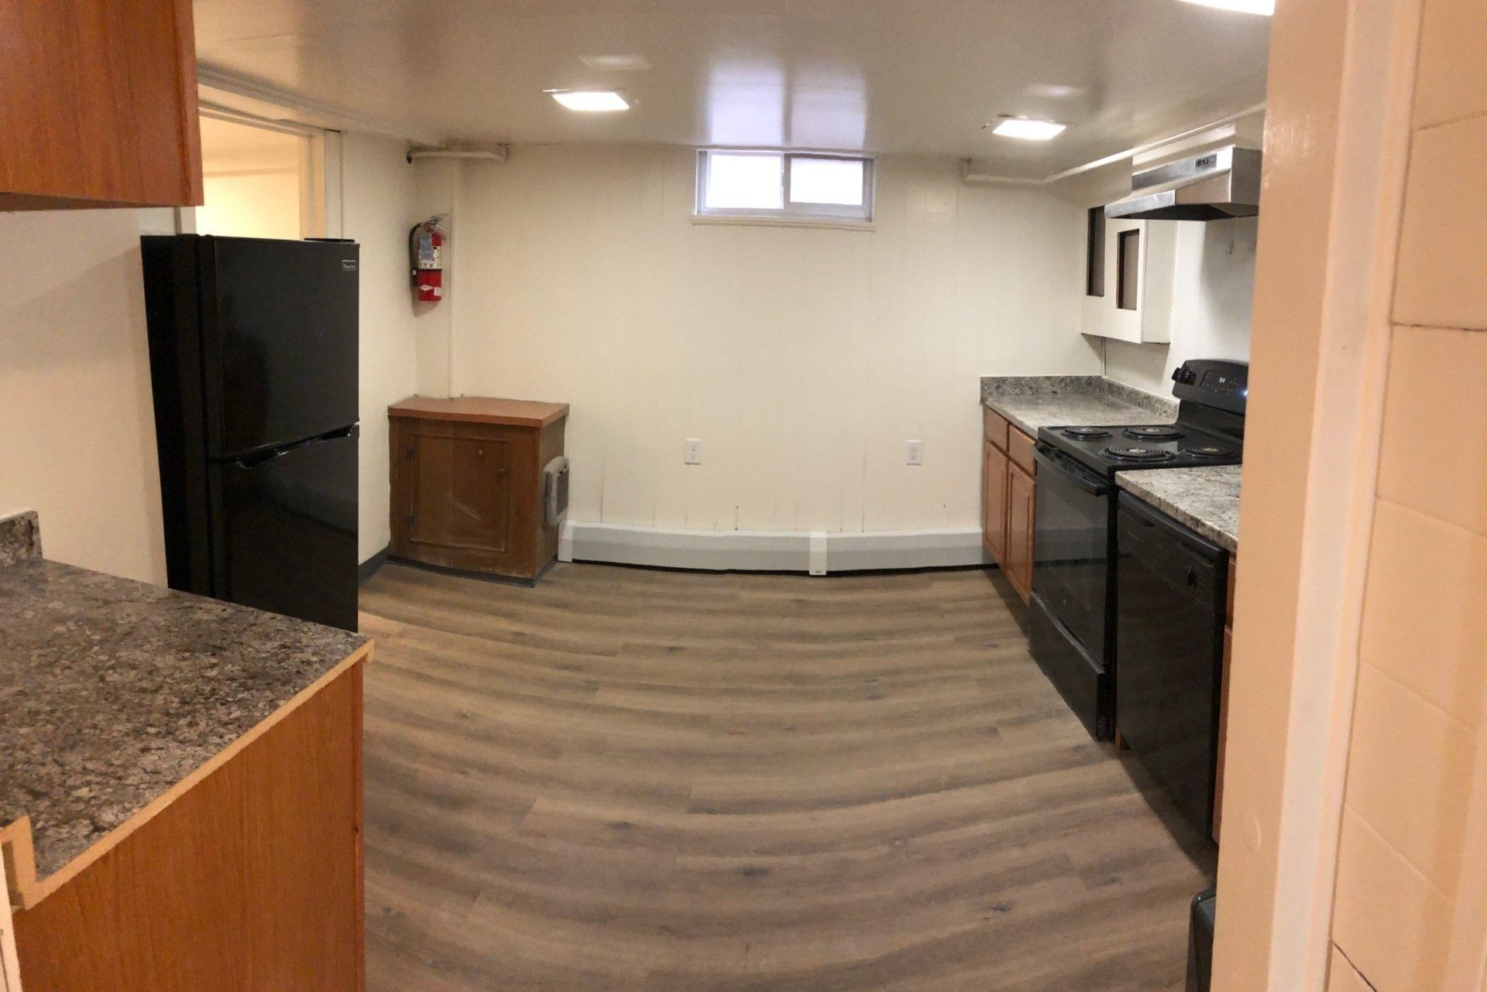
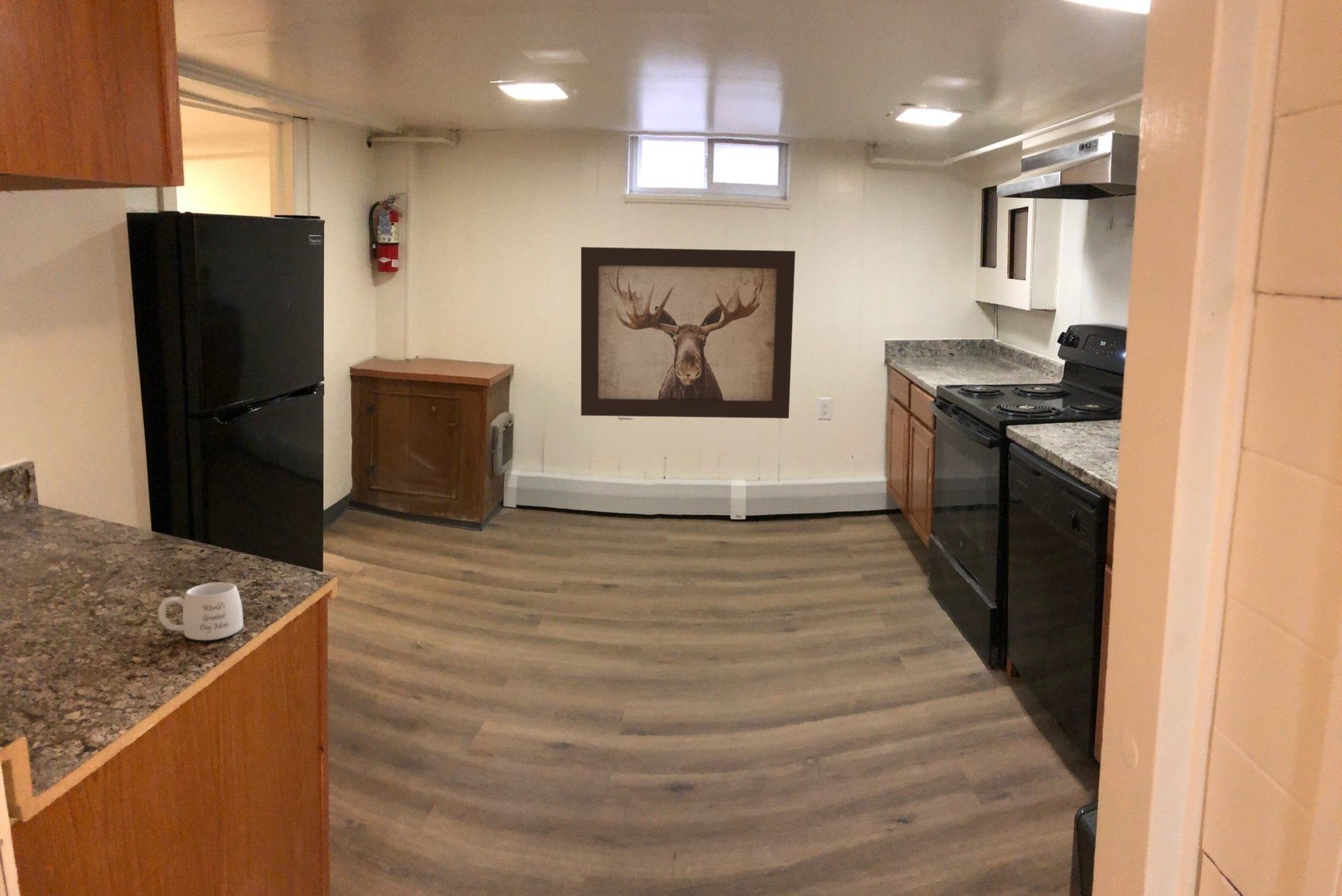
+ wall art (686, 334)
+ mug (201, 612)
